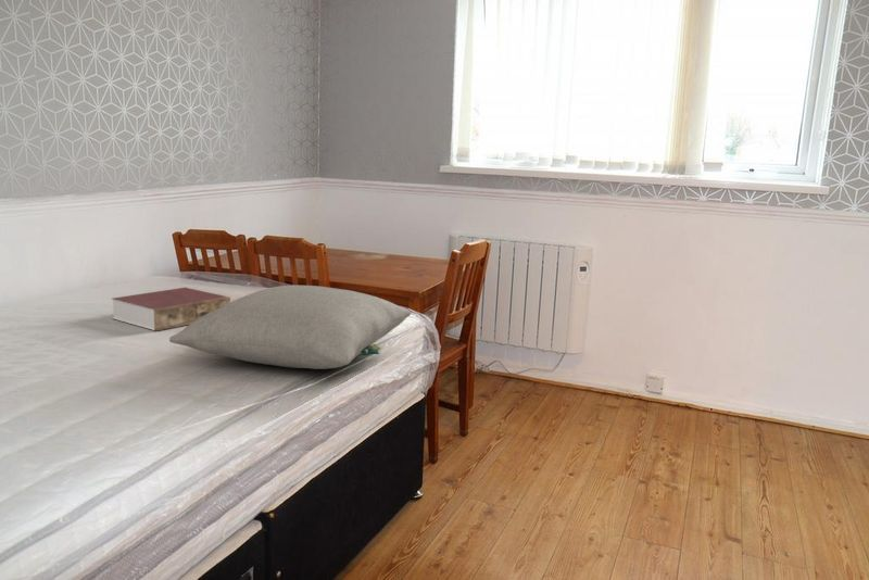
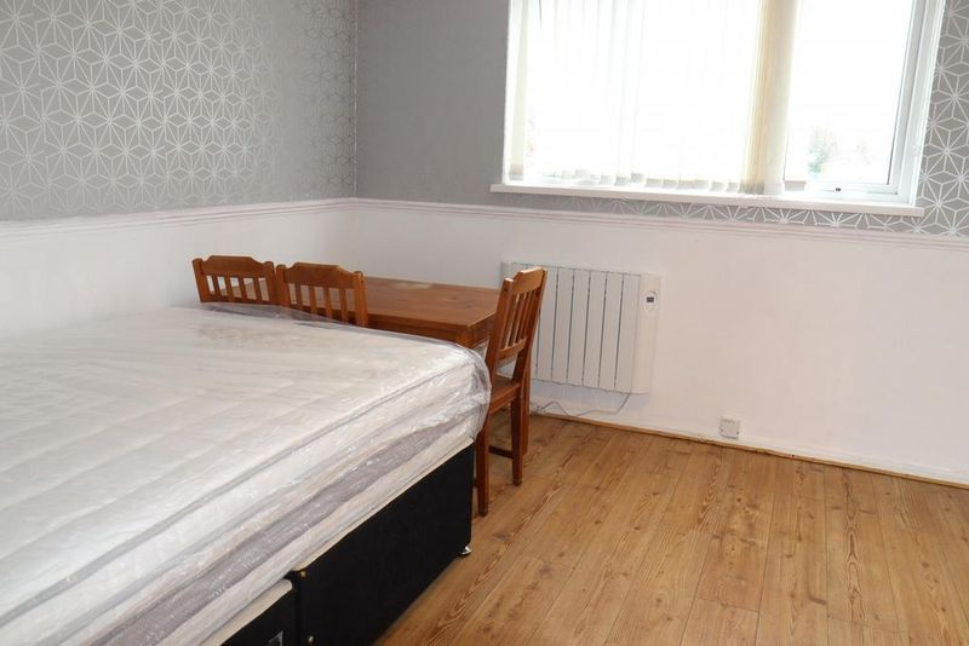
- book (172, 307)
- pillow (300, 324)
